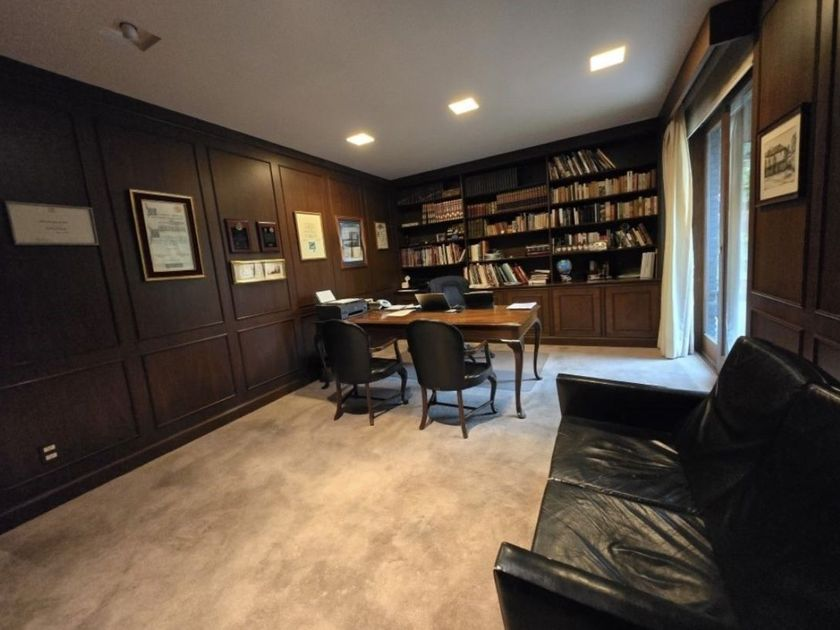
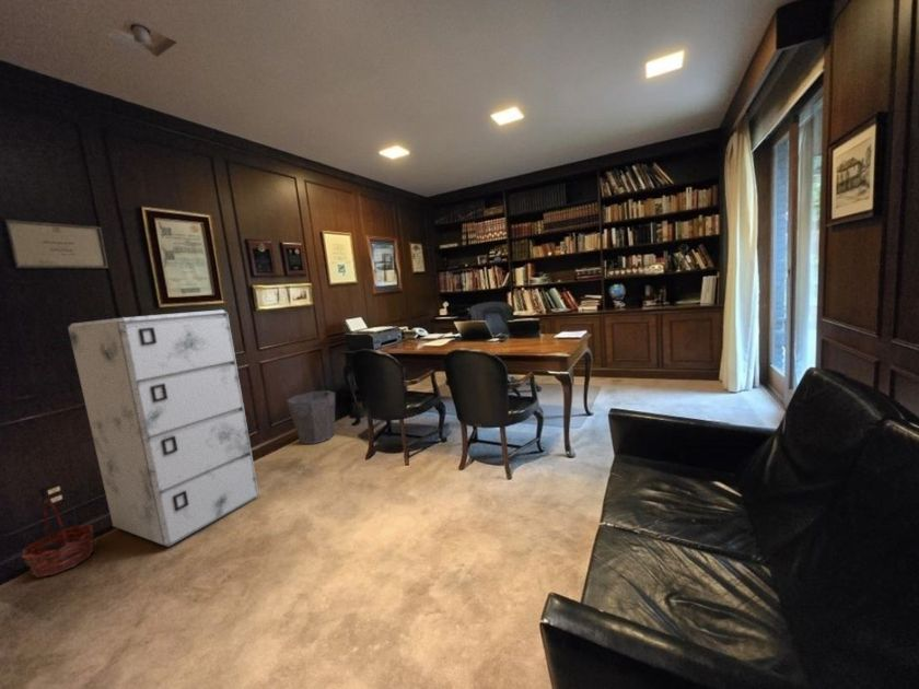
+ basket (57, 532)
+ filing cabinet (172, 417)
+ waste bin (314, 417)
